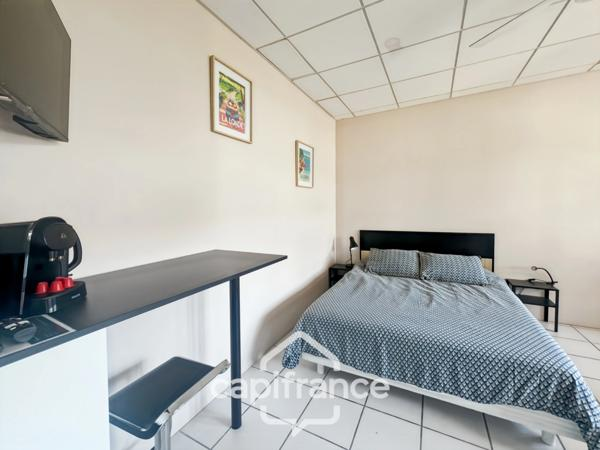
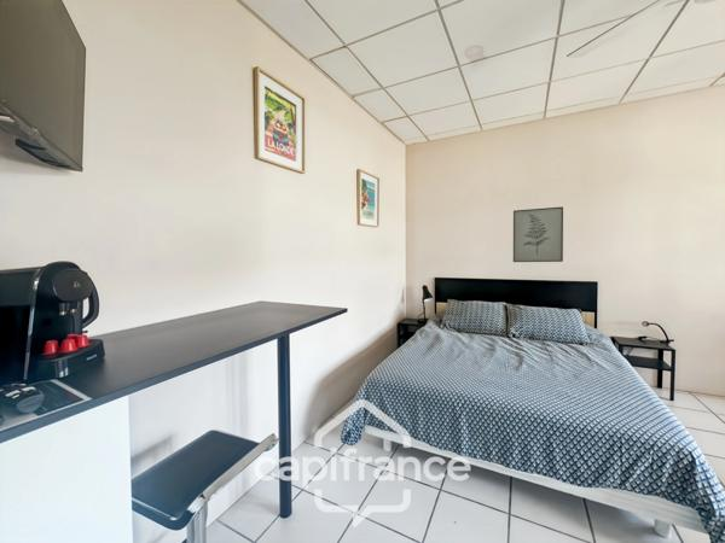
+ wall art (536, 235)
